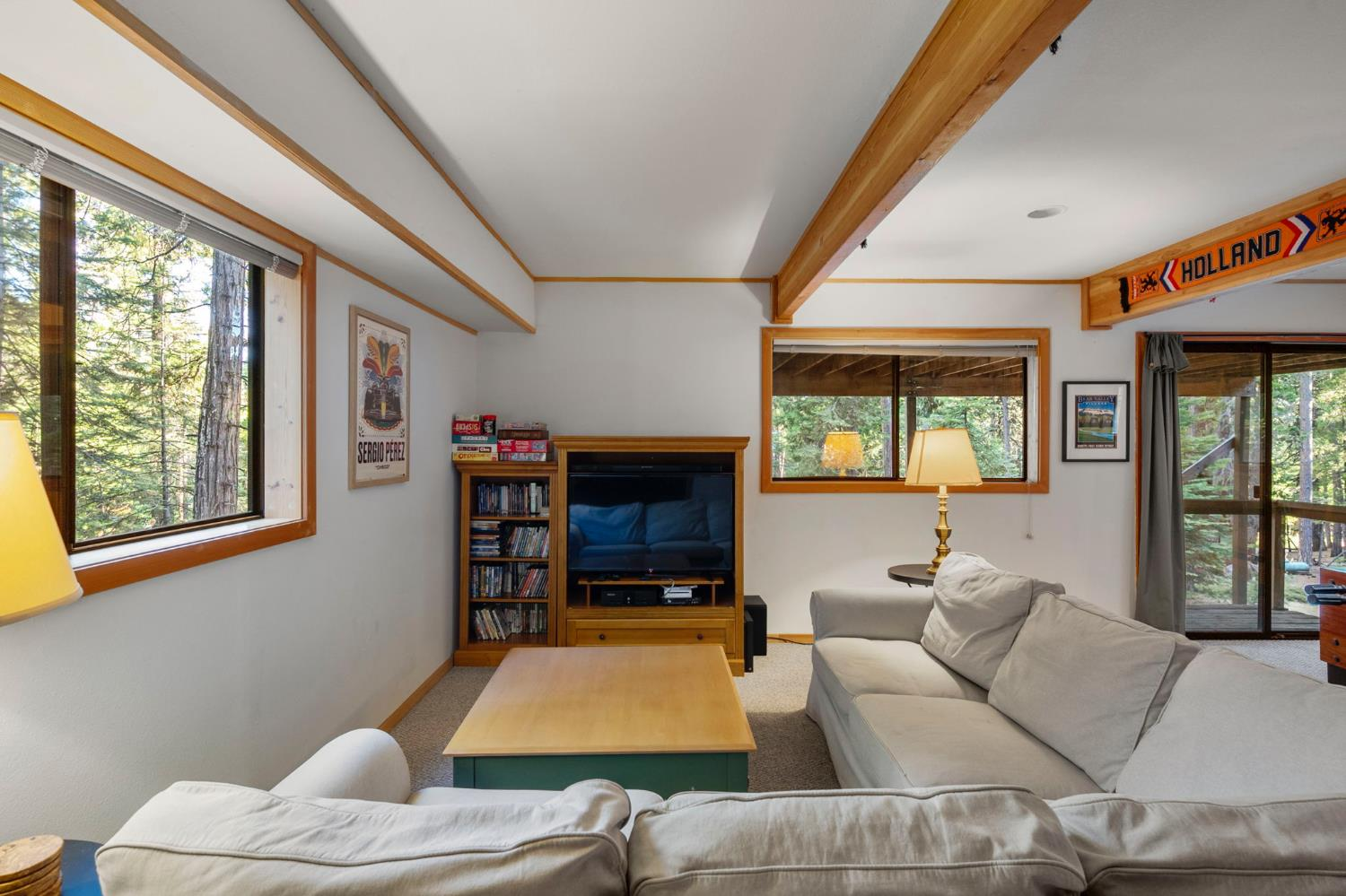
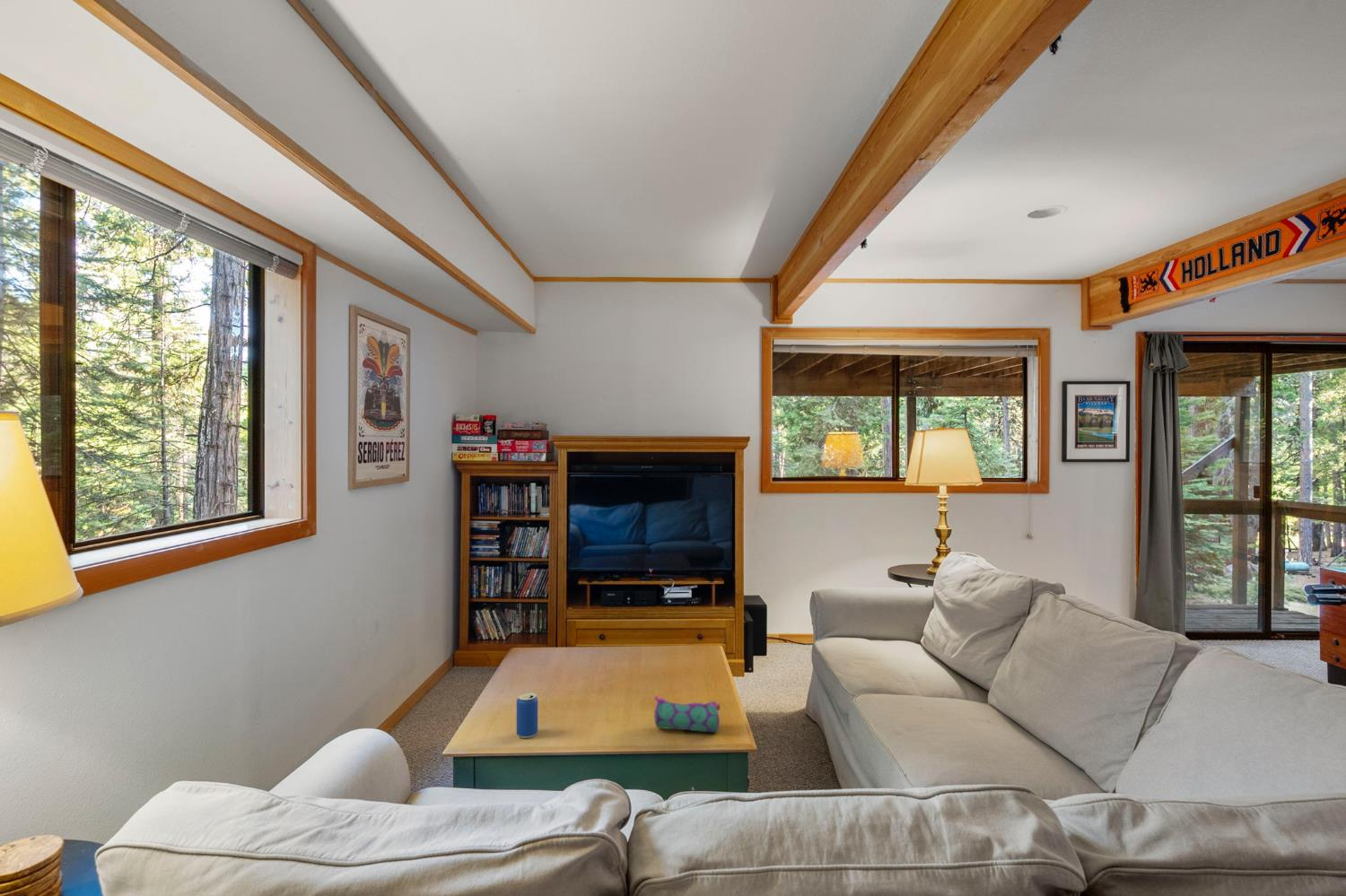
+ pencil case (686, 714)
+ beverage can (527, 715)
